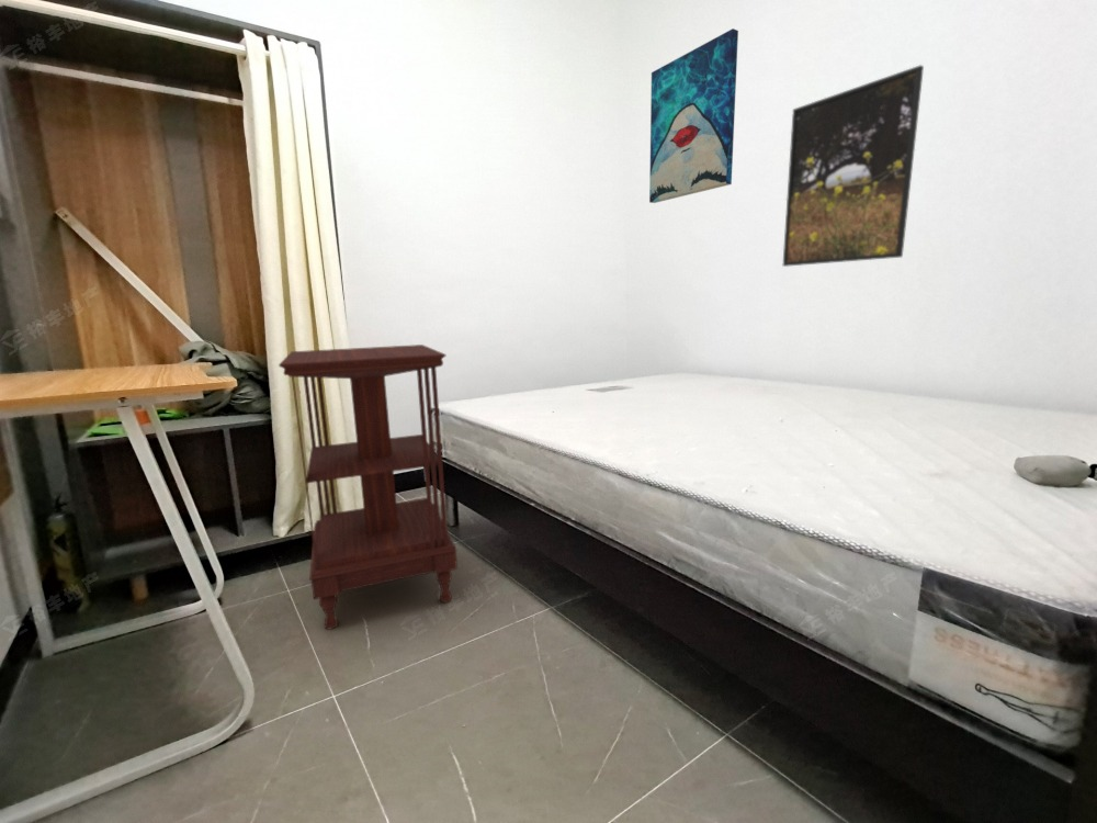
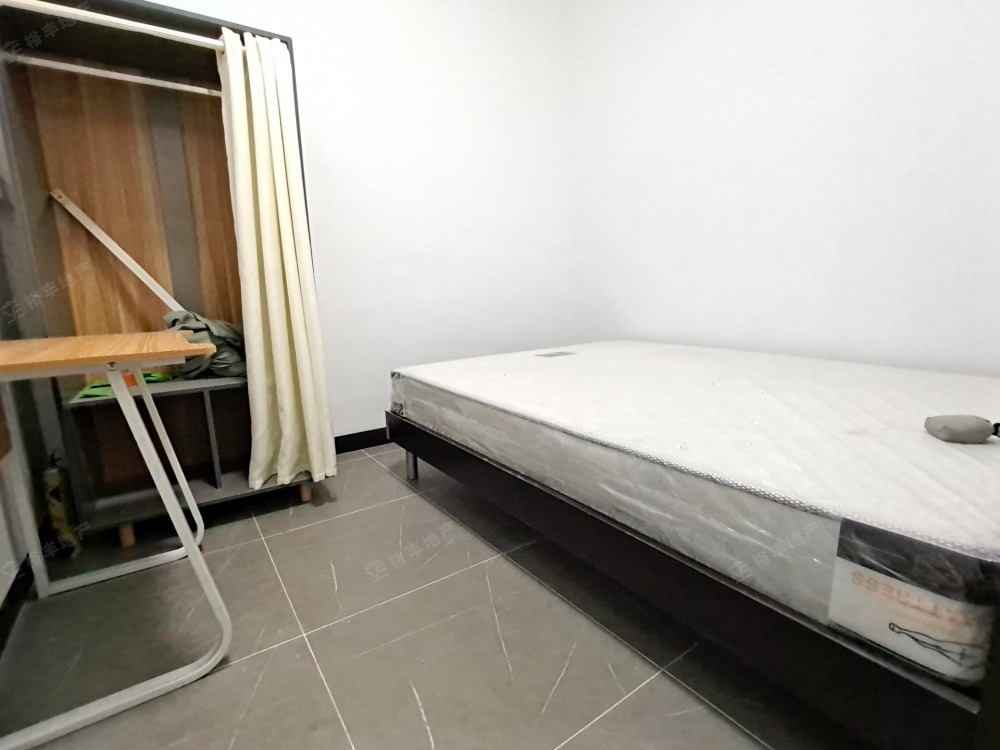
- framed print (844, 178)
- wall art (689, 125)
- side table (374, 475)
